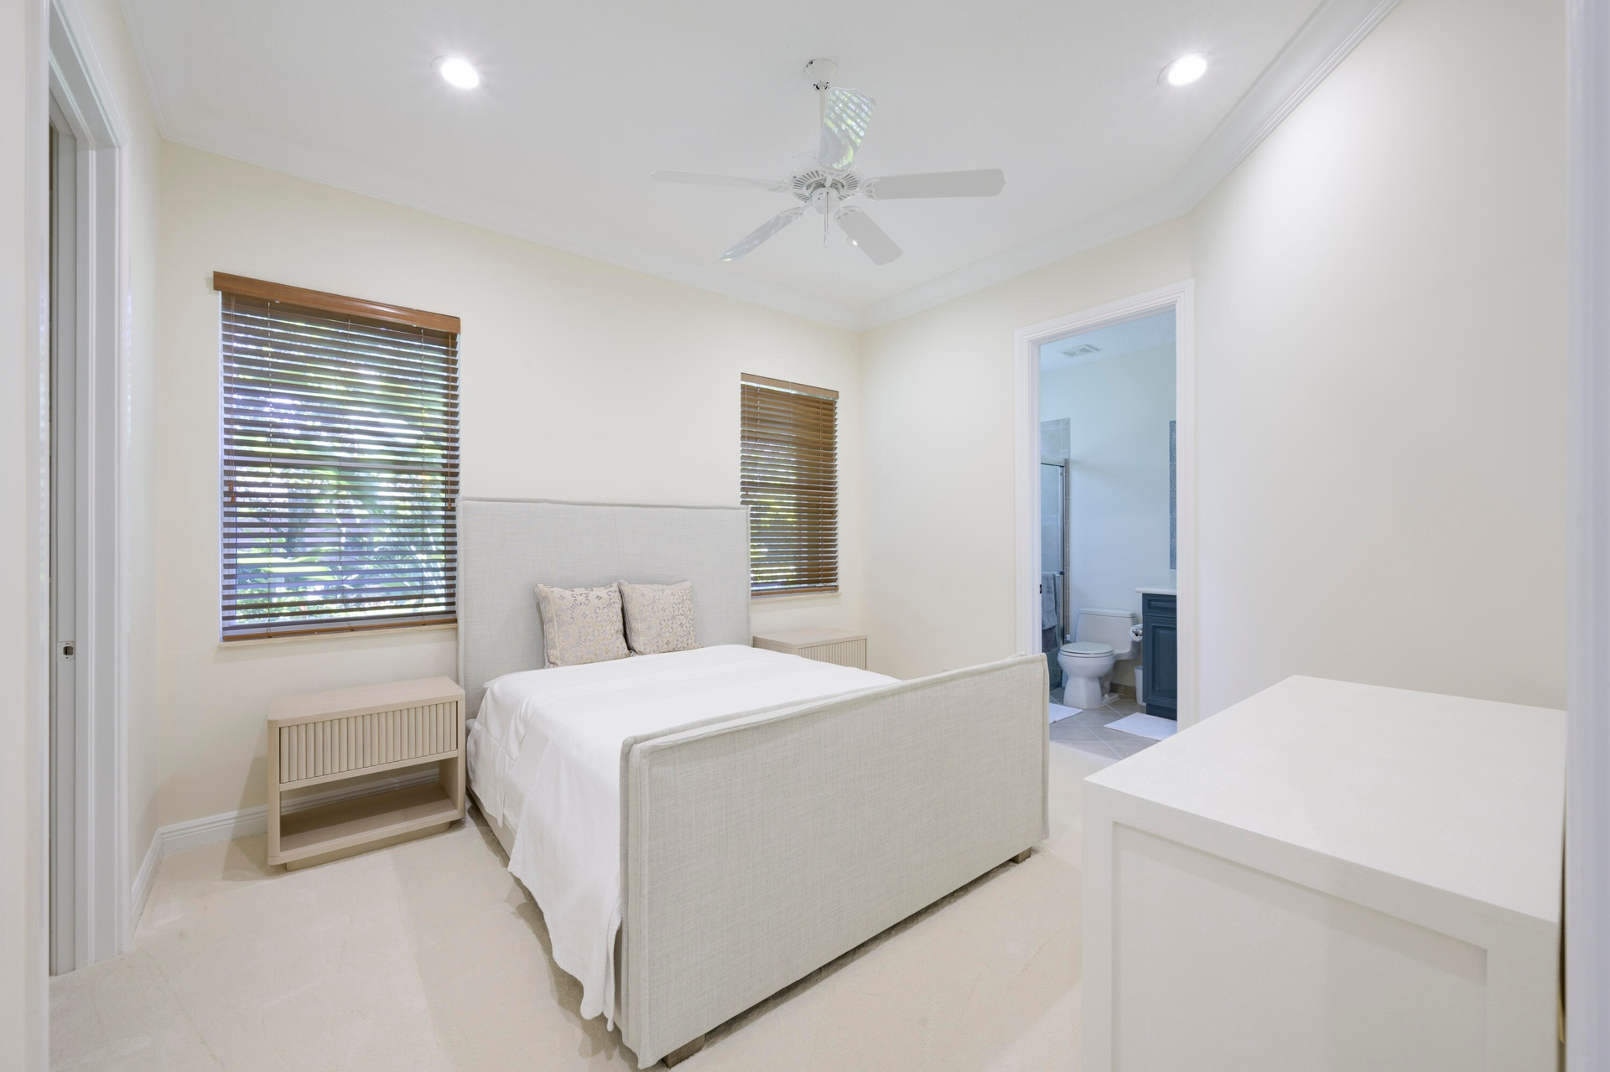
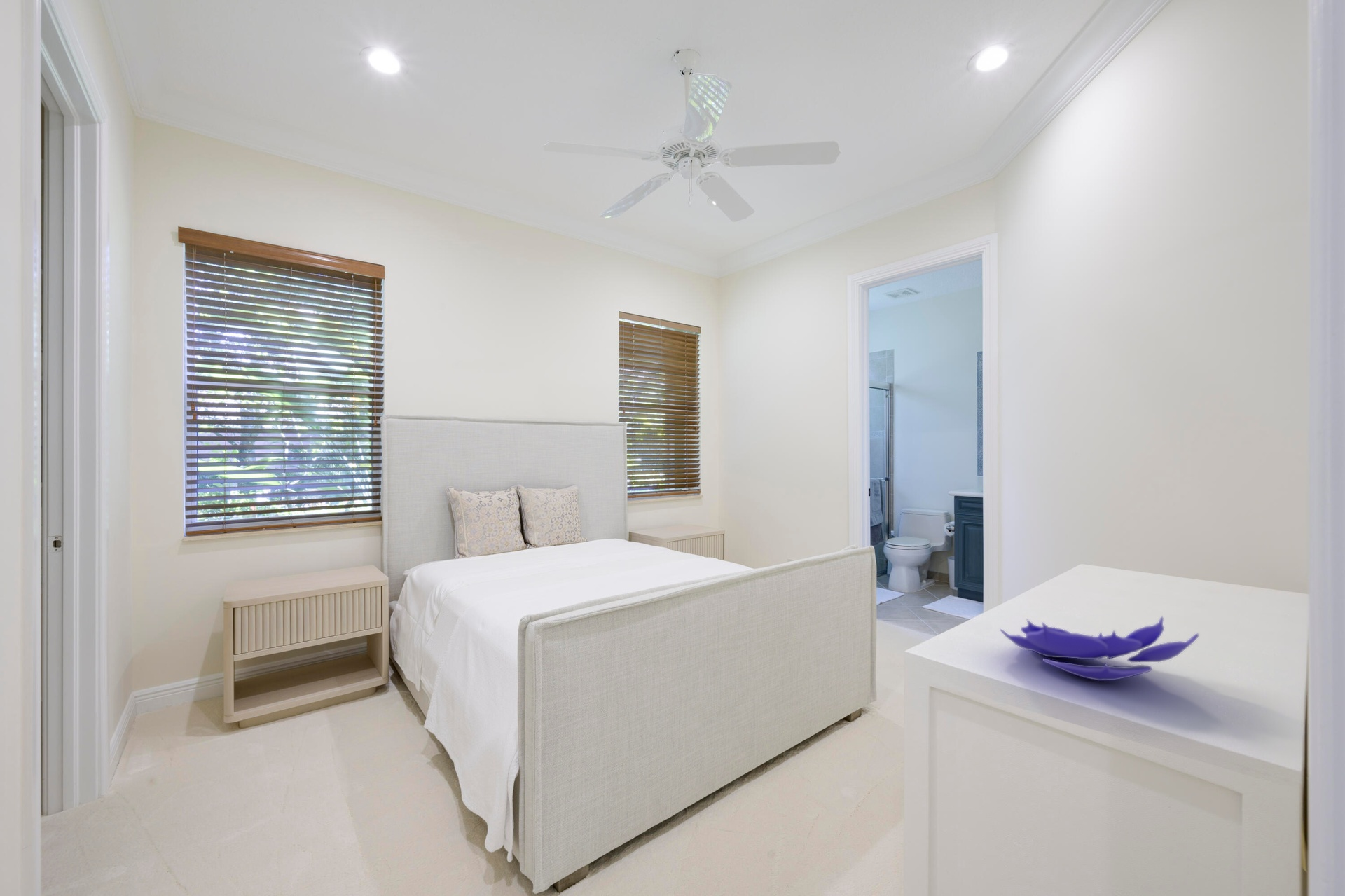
+ decorative bowl (1089, 636)
